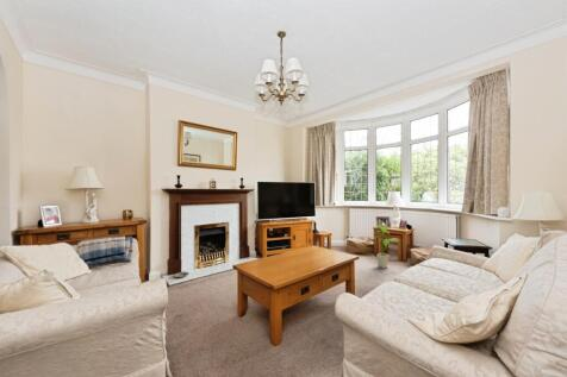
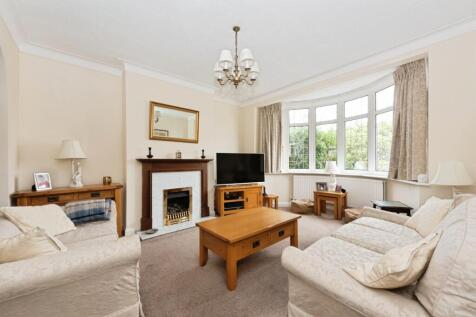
- house plant (385, 246)
